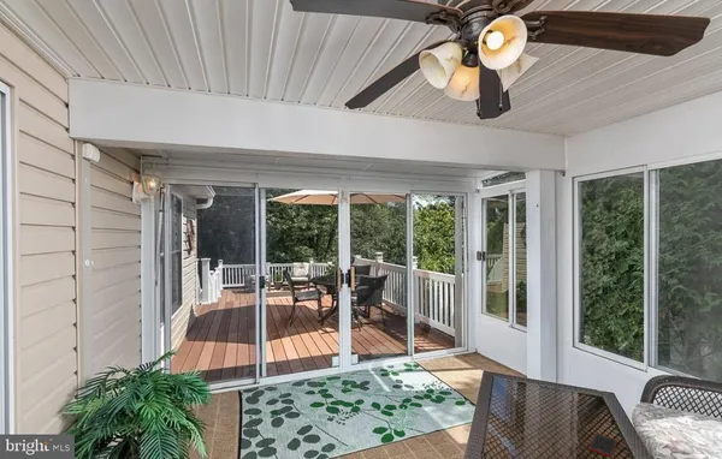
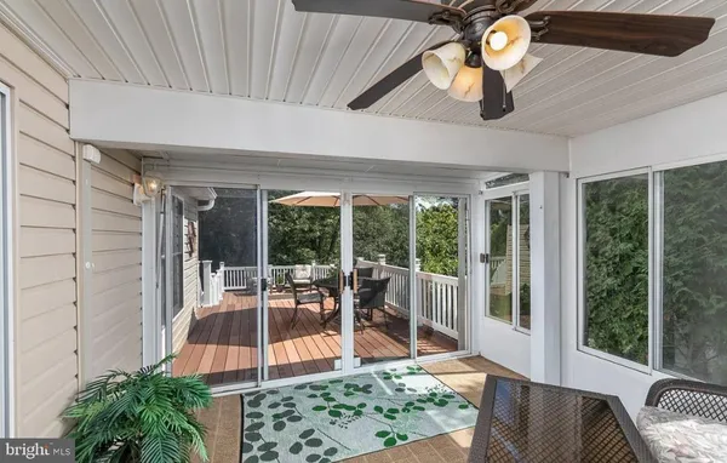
- cell phone (603, 445)
